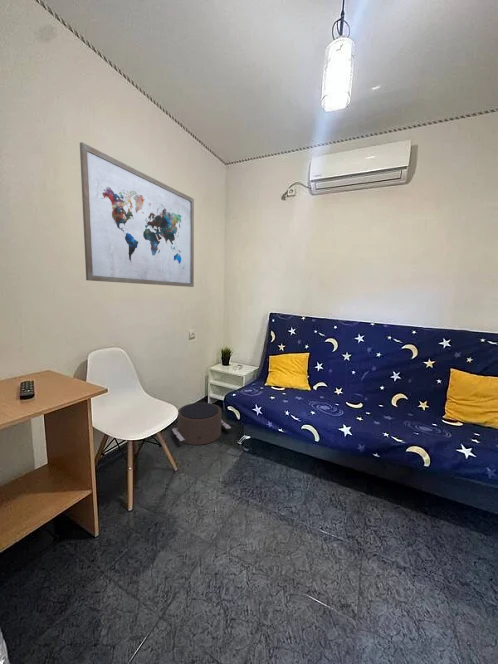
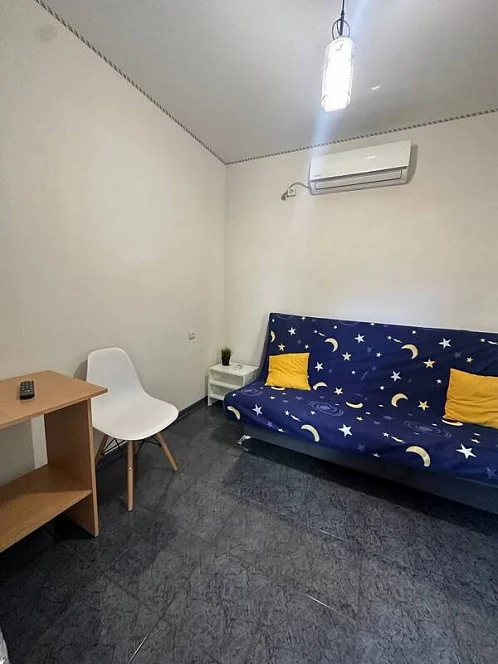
- wall art (150, 231)
- pouf (200, 423)
